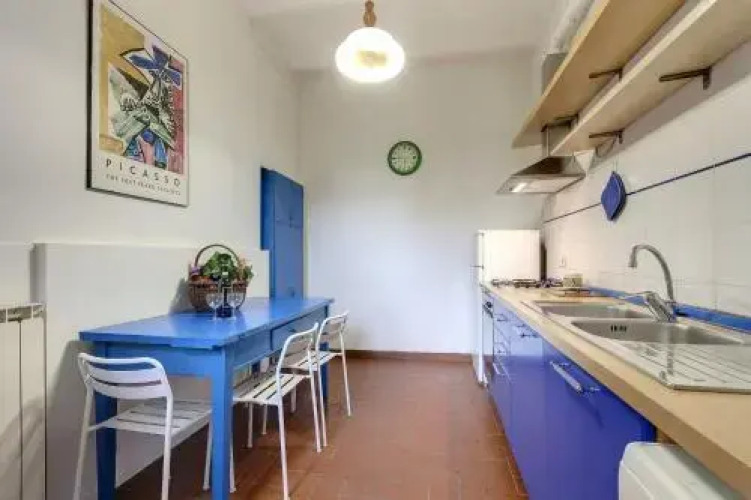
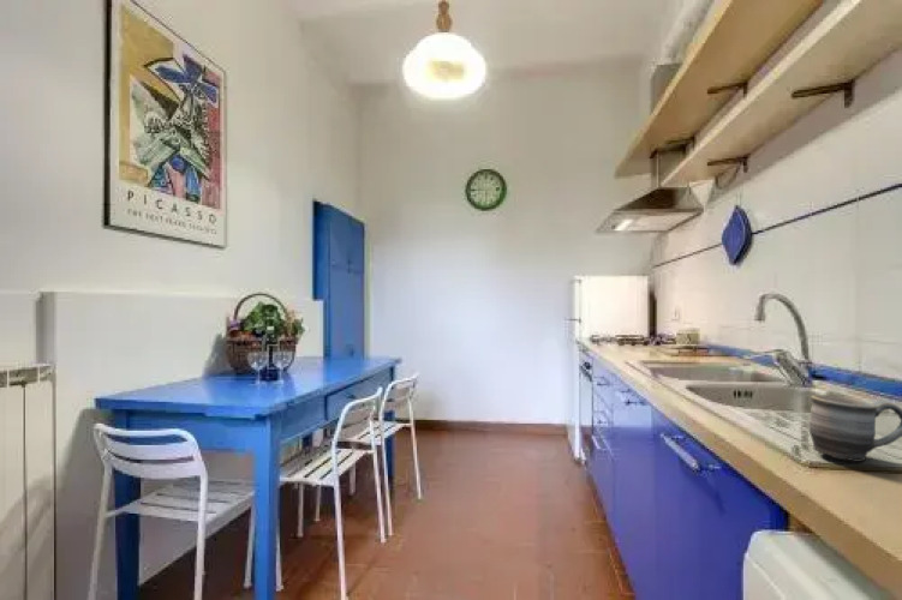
+ mug (853, 427)
